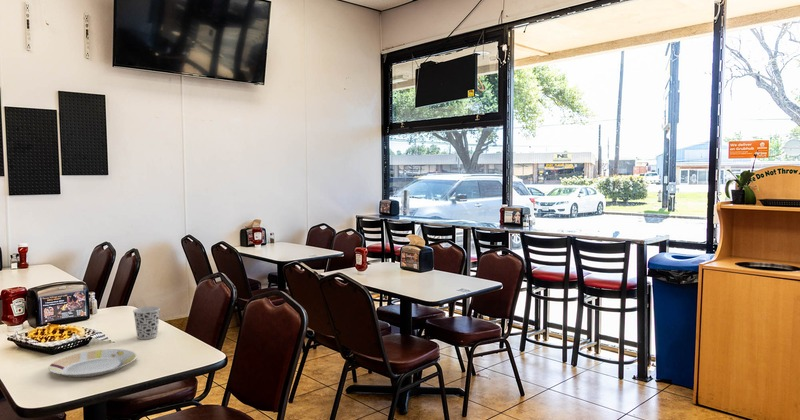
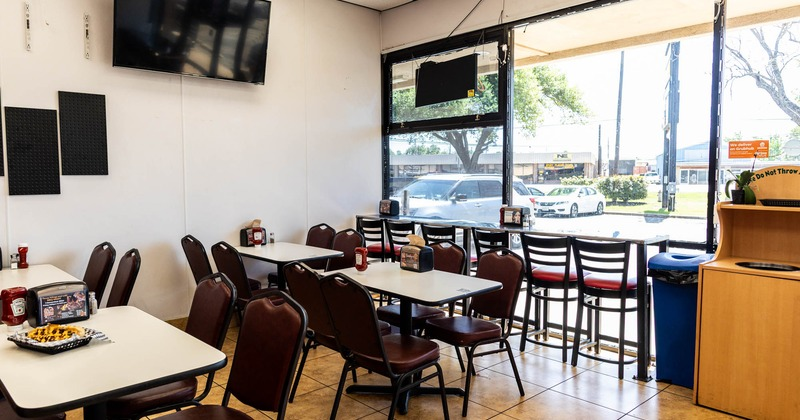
- cup (147, 323)
- plate (94, 363)
